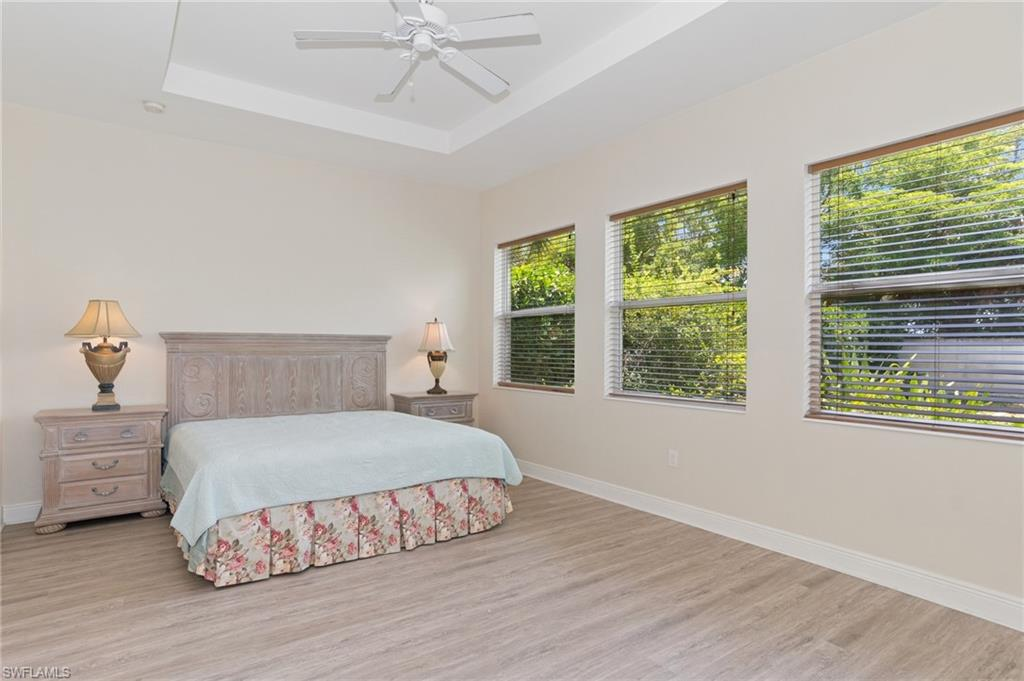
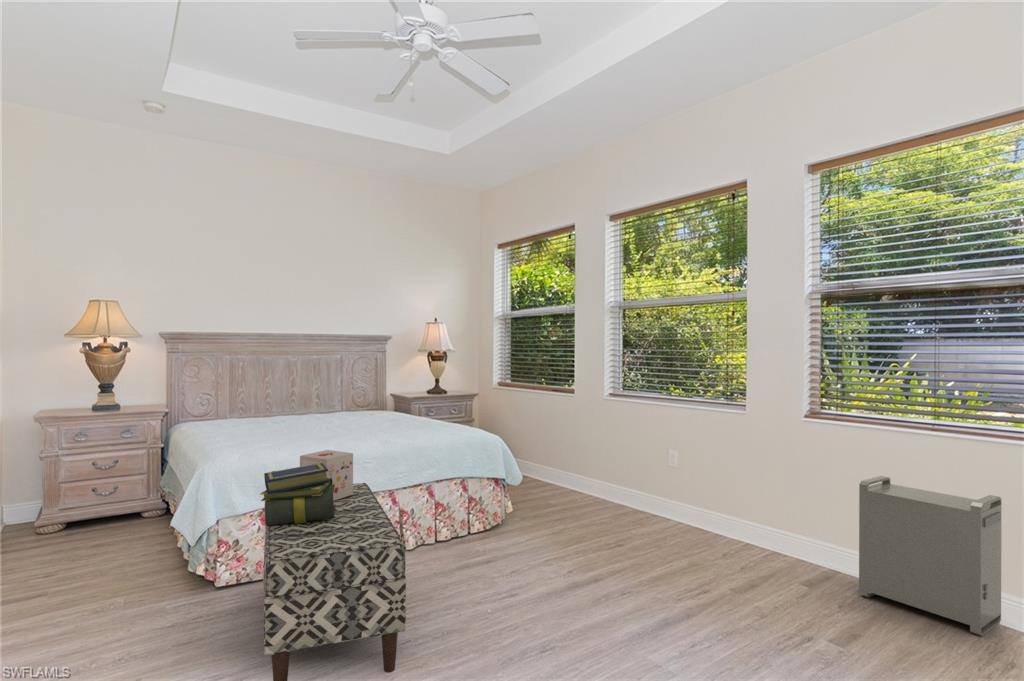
+ stack of books (298, 492)
+ storage bin (927, 548)
+ bench (326, 567)
+ decorative box (327, 475)
